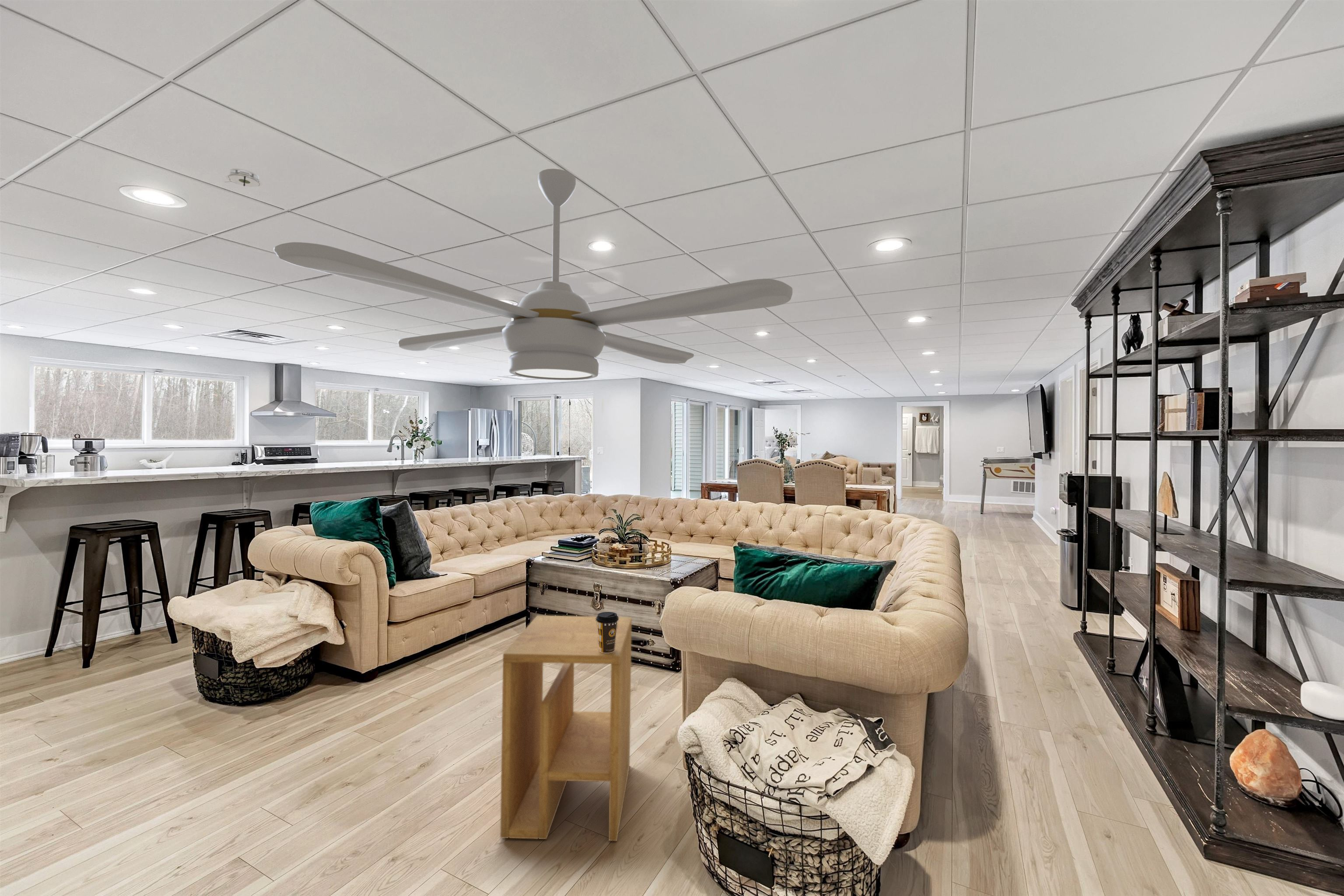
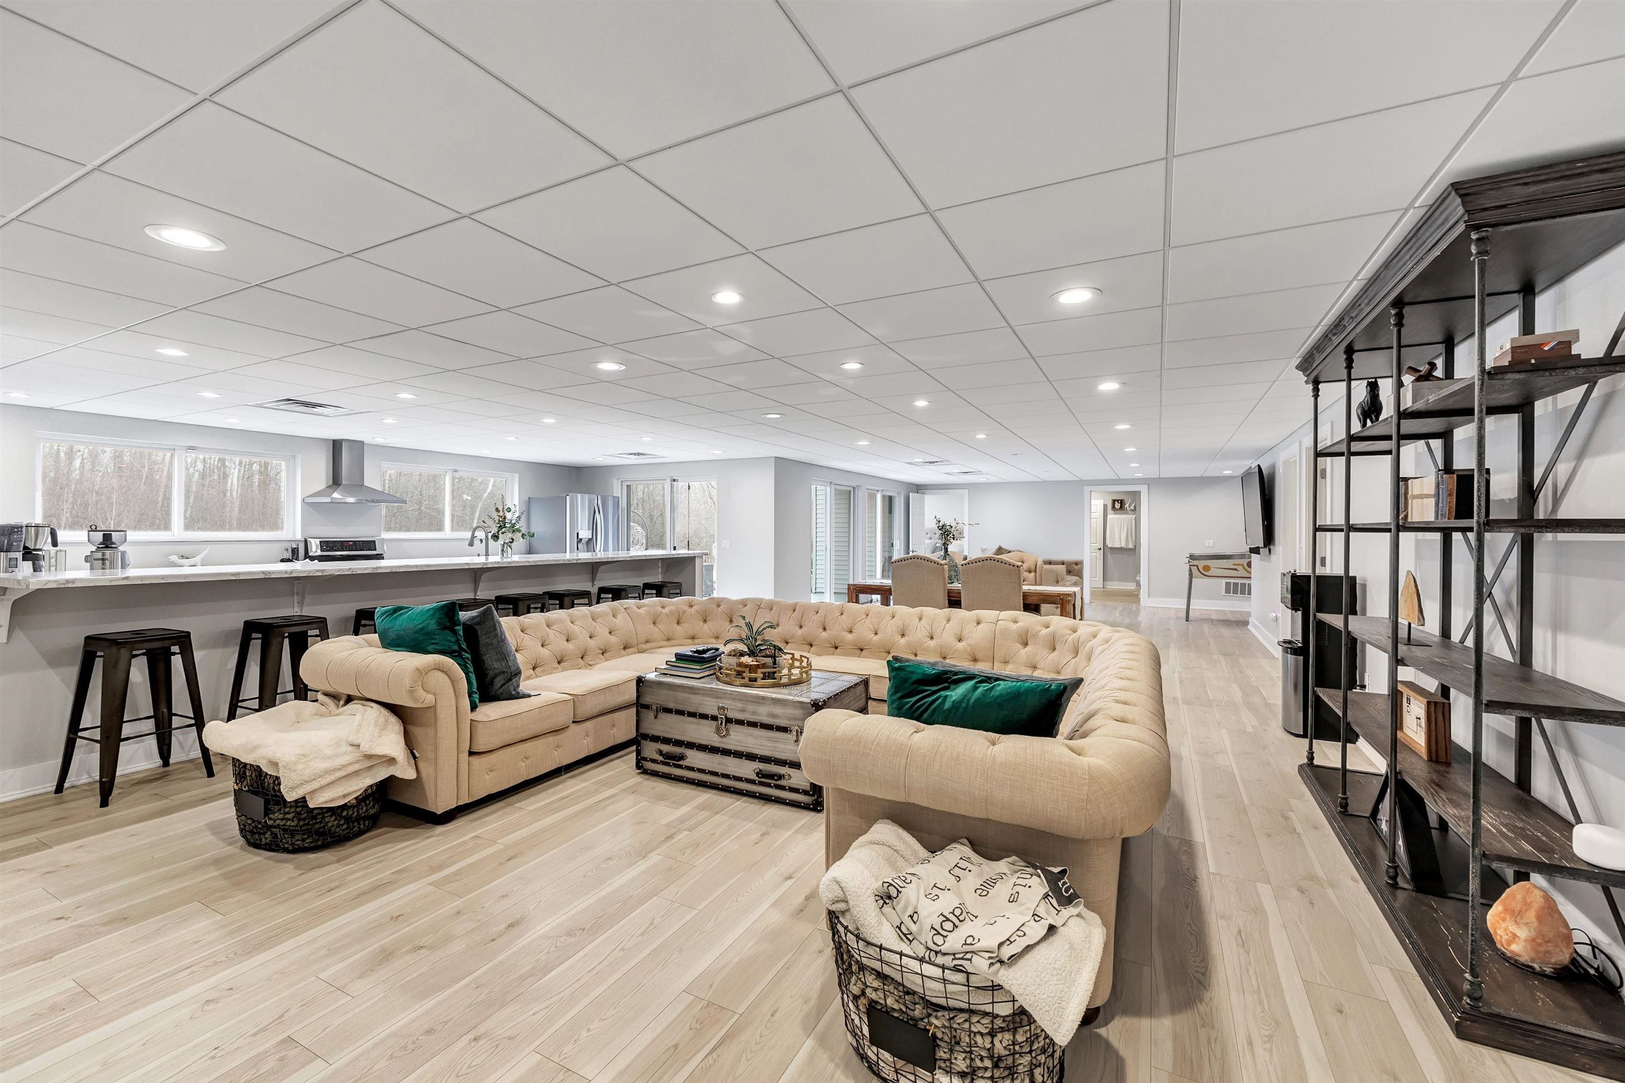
- smoke detector (243, 178)
- side table (573, 716)
- ceiling fan (556, 276)
- coffee cup (607, 632)
